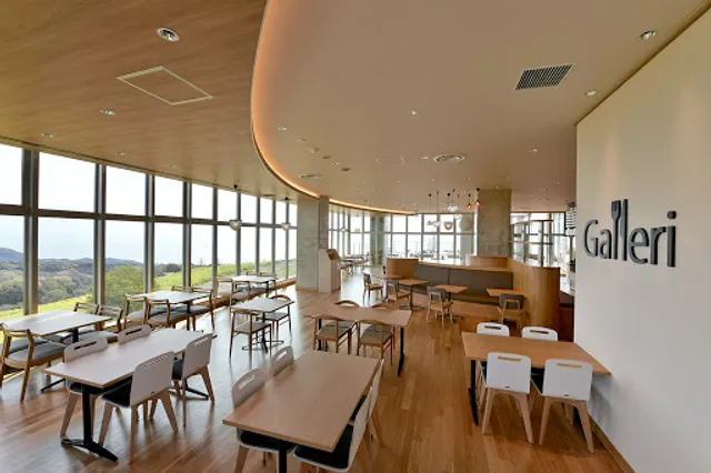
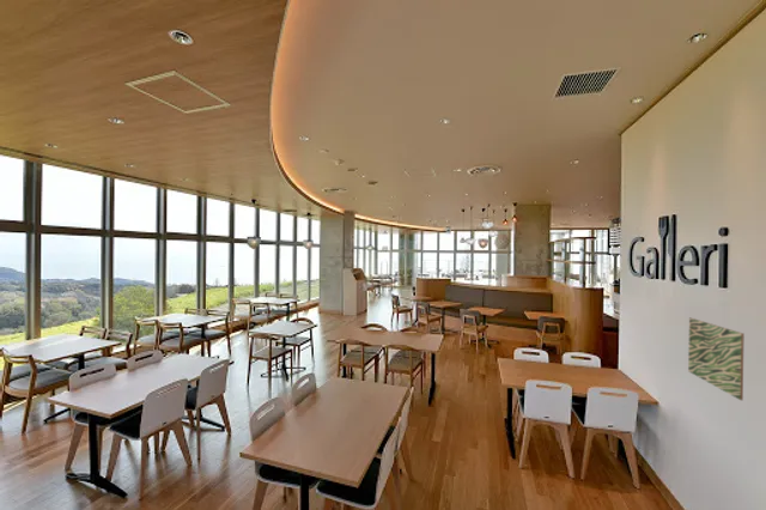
+ wall art (712, 354)
